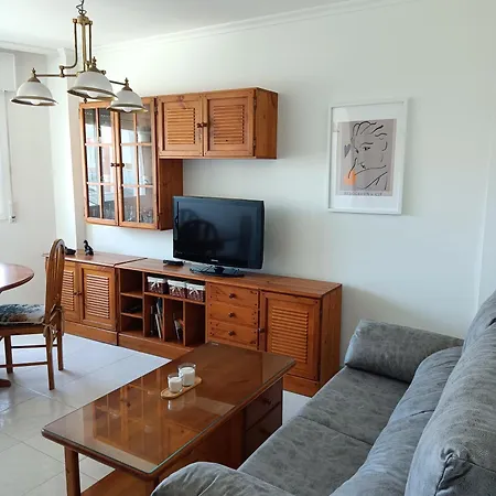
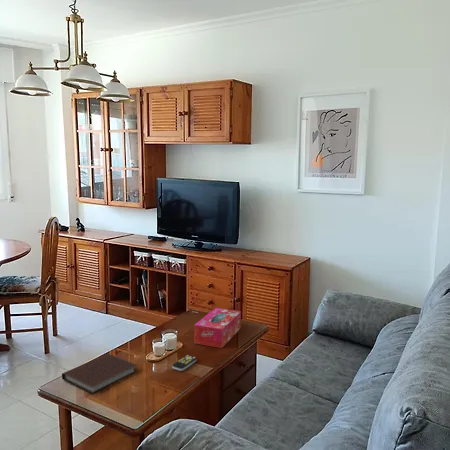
+ notebook (100, 372)
+ tissue box (218, 326)
+ remote control (184, 362)
